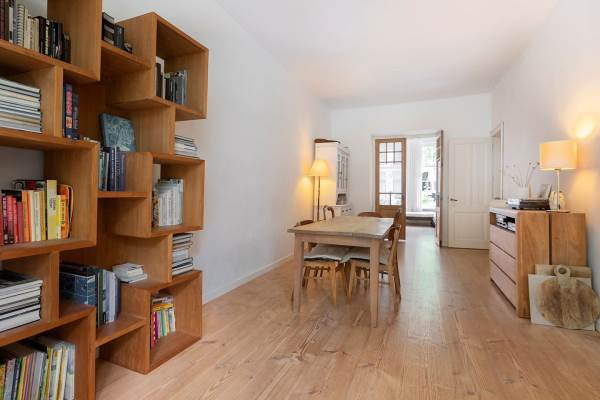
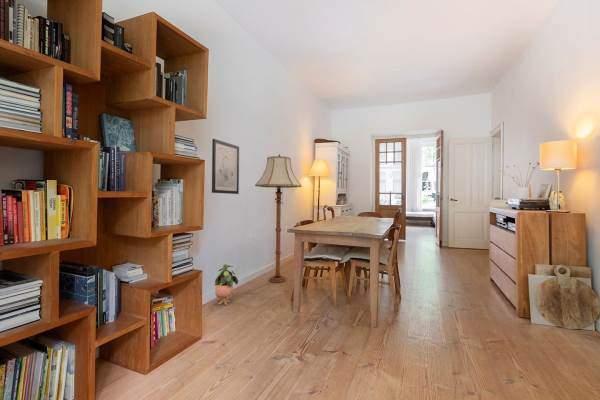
+ wall art (226, 168)
+ floor lamp (278, 216)
+ potted plant (226, 283)
